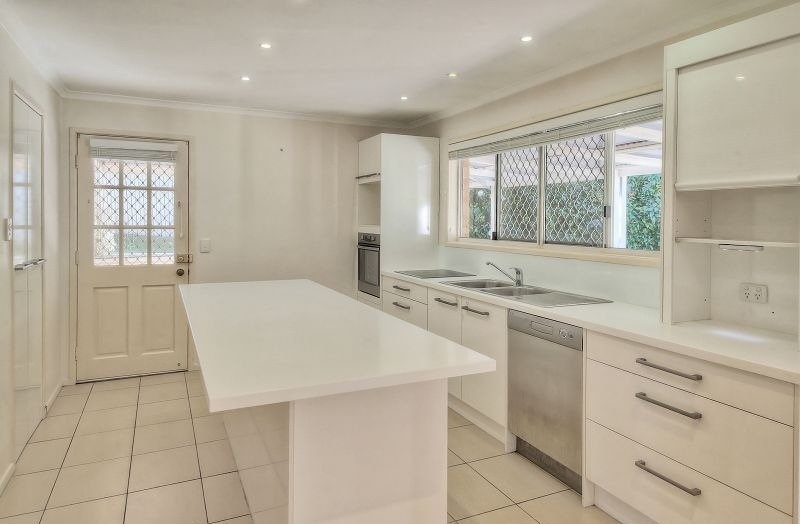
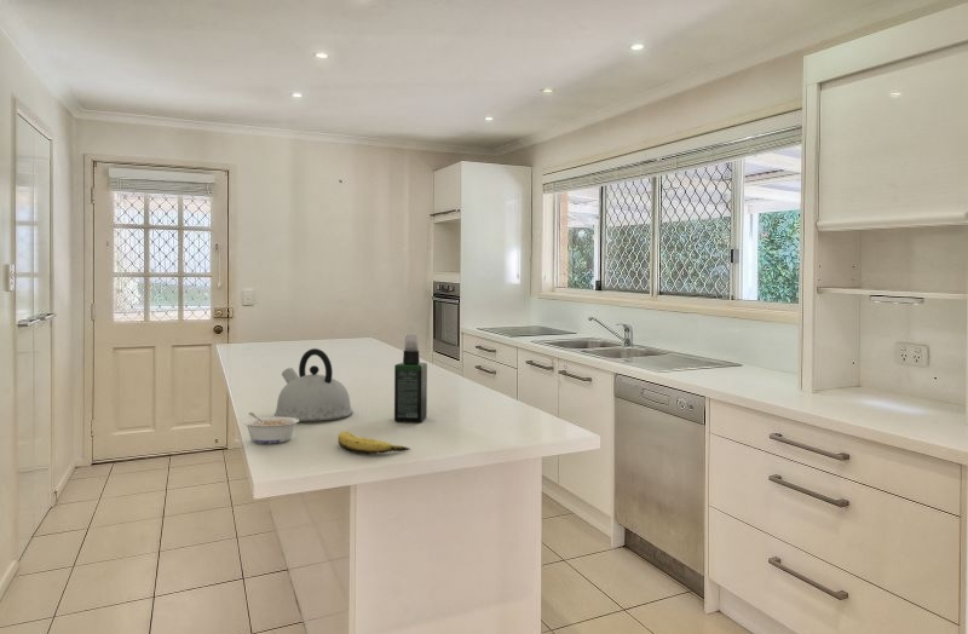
+ spray bottle (410, 376)
+ kettle (311, 381)
+ banana (368, 442)
+ legume (269, 428)
